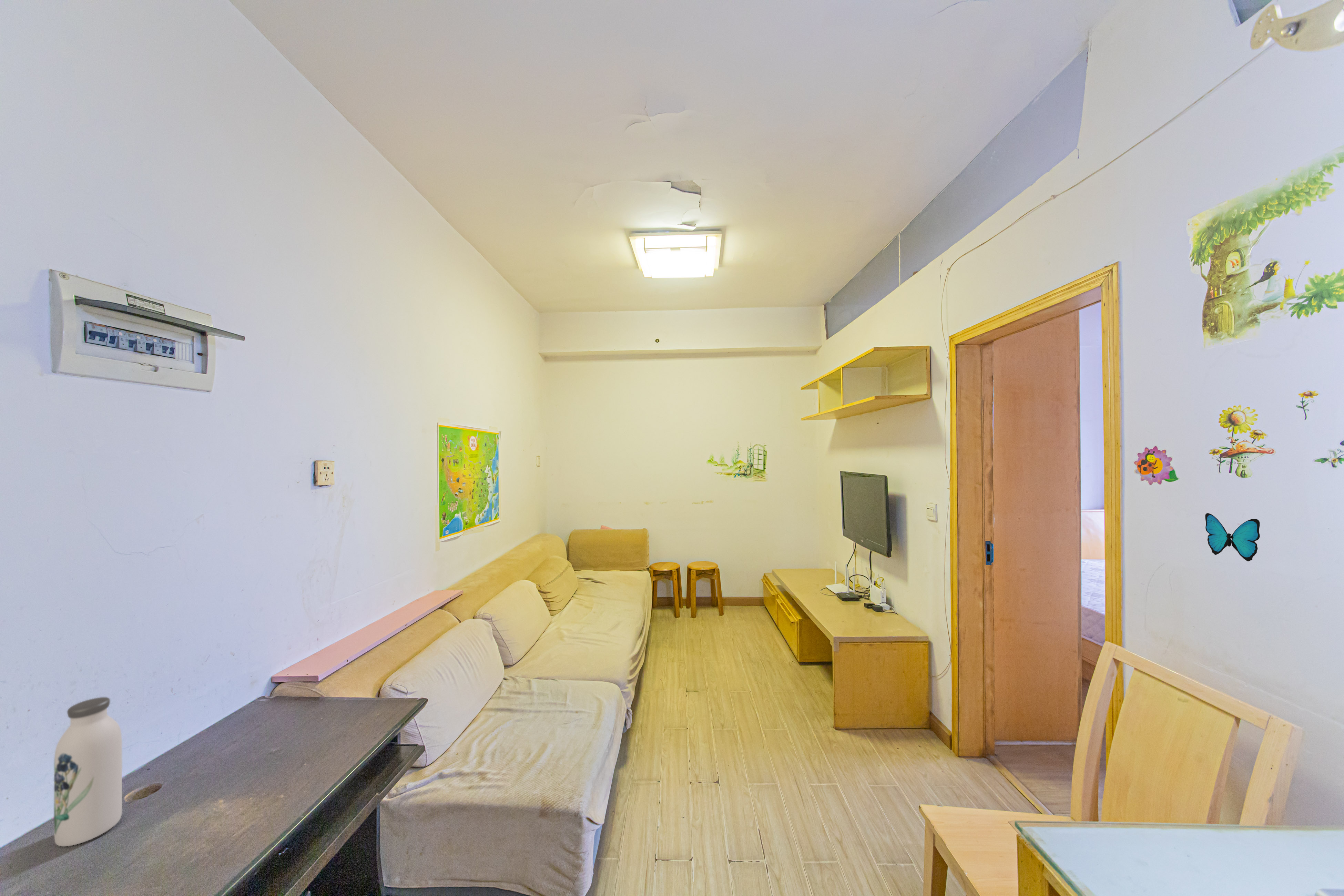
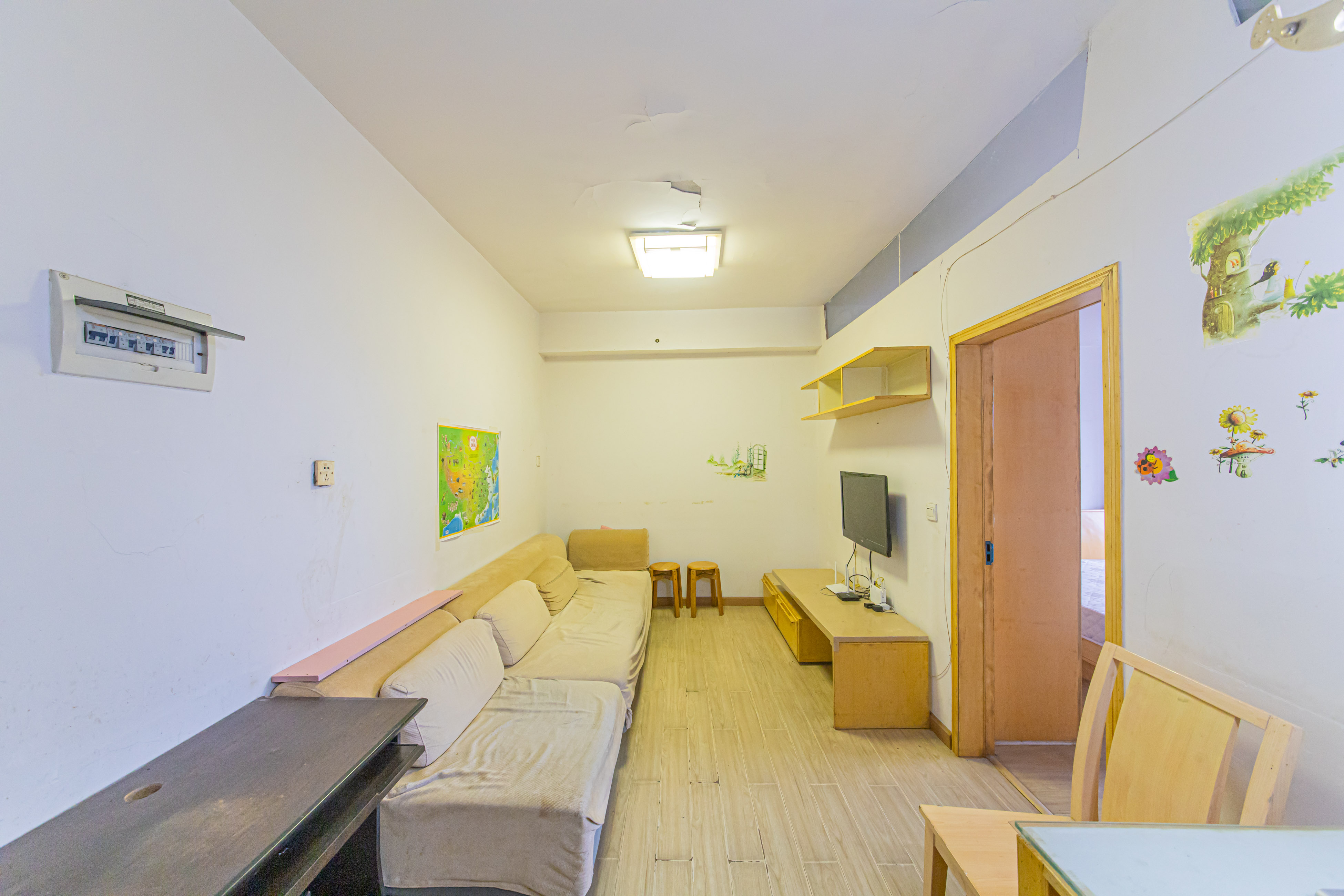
- decorative butterfly (1230, 537)
- water bottle (89, 766)
